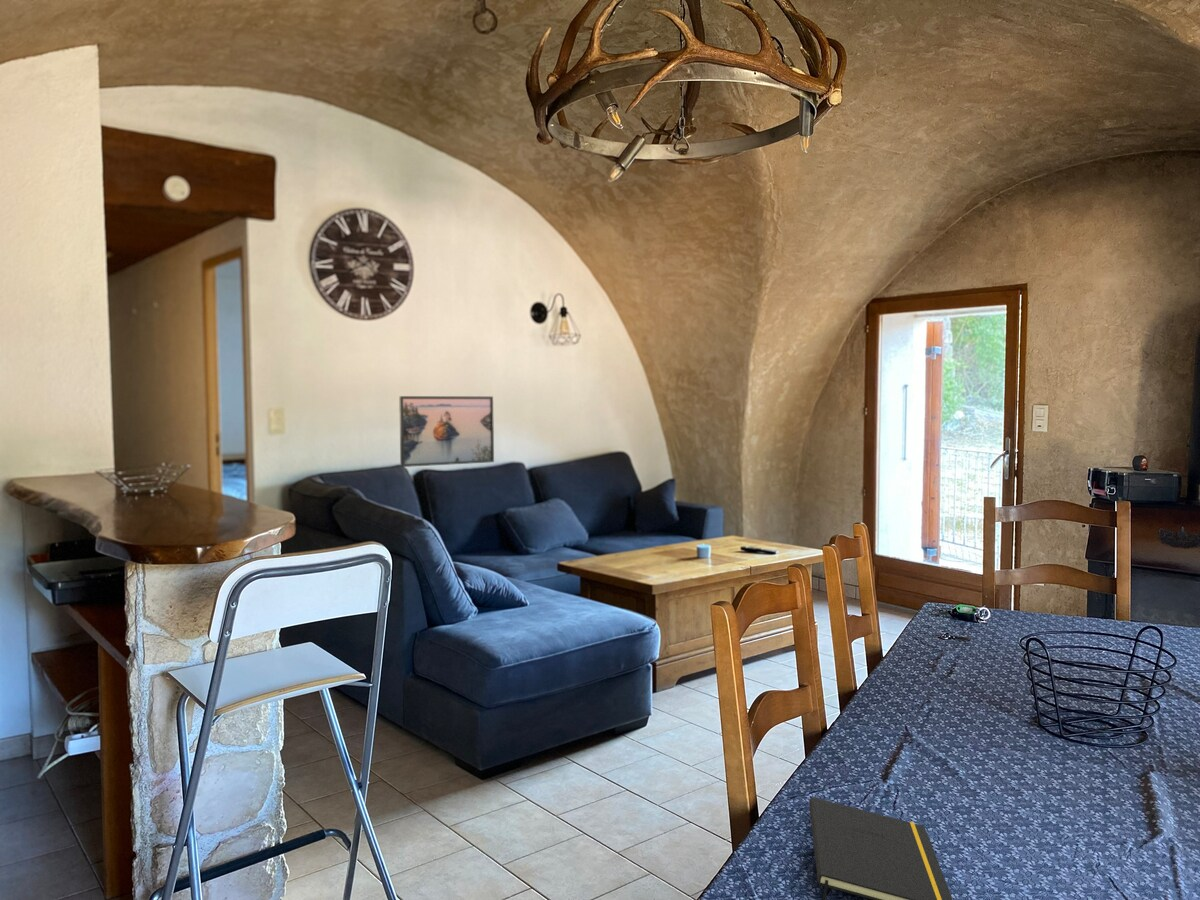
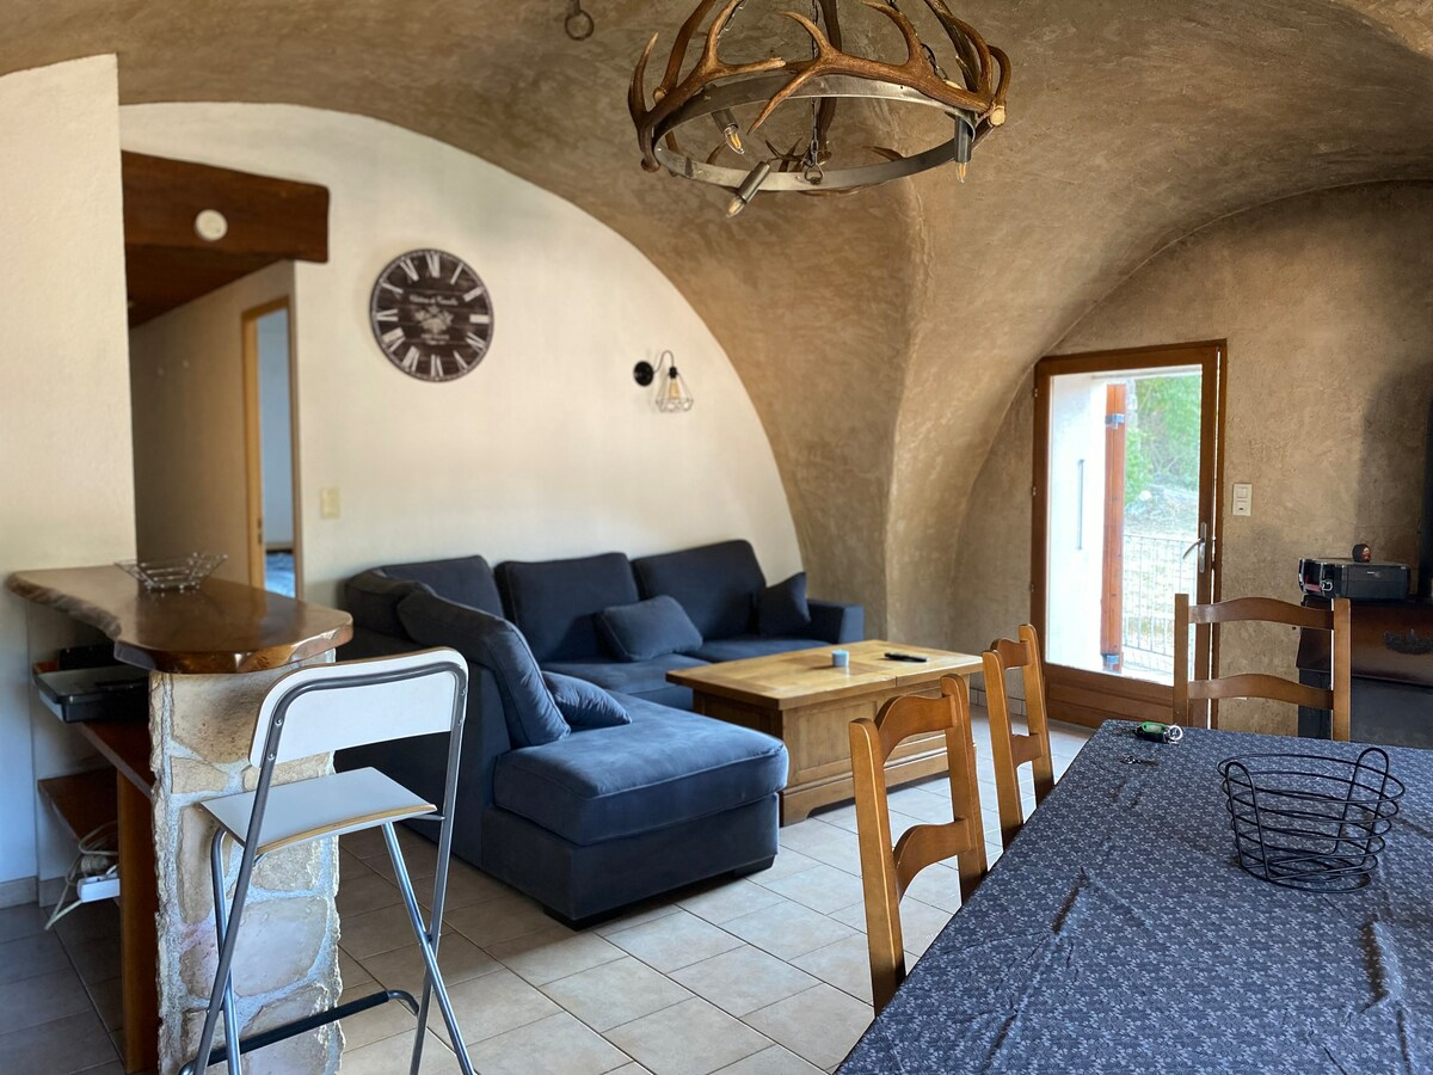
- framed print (448, 430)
- notepad (875, 853)
